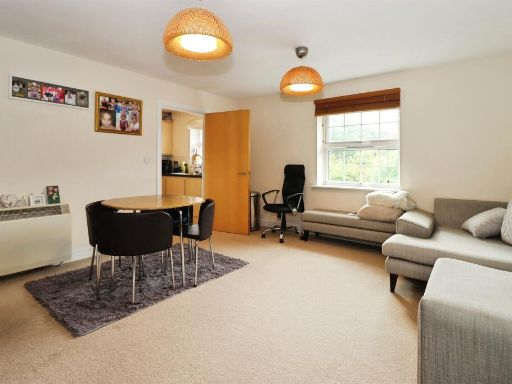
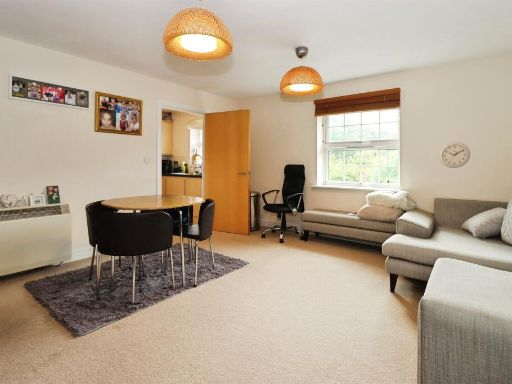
+ wall clock (454, 155)
